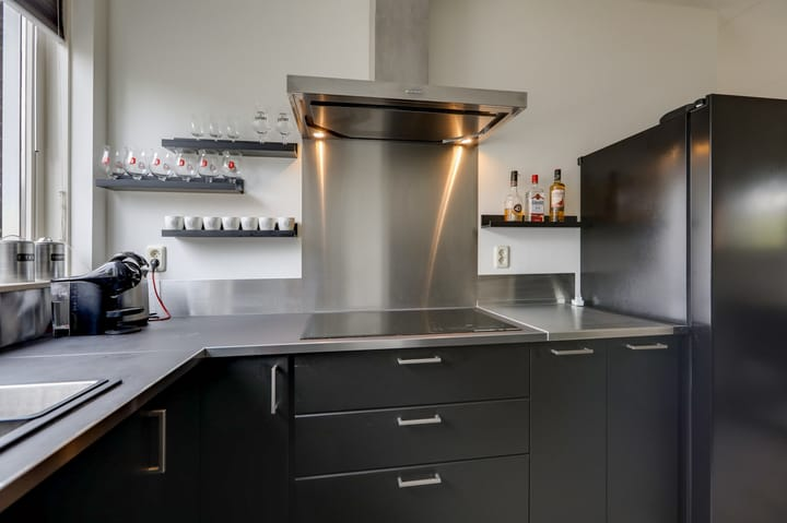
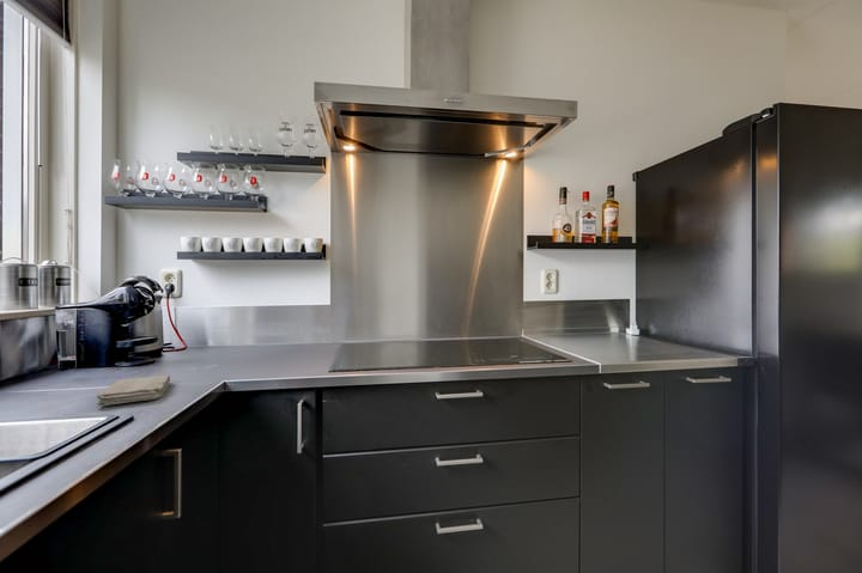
+ washcloth (136, 388)
